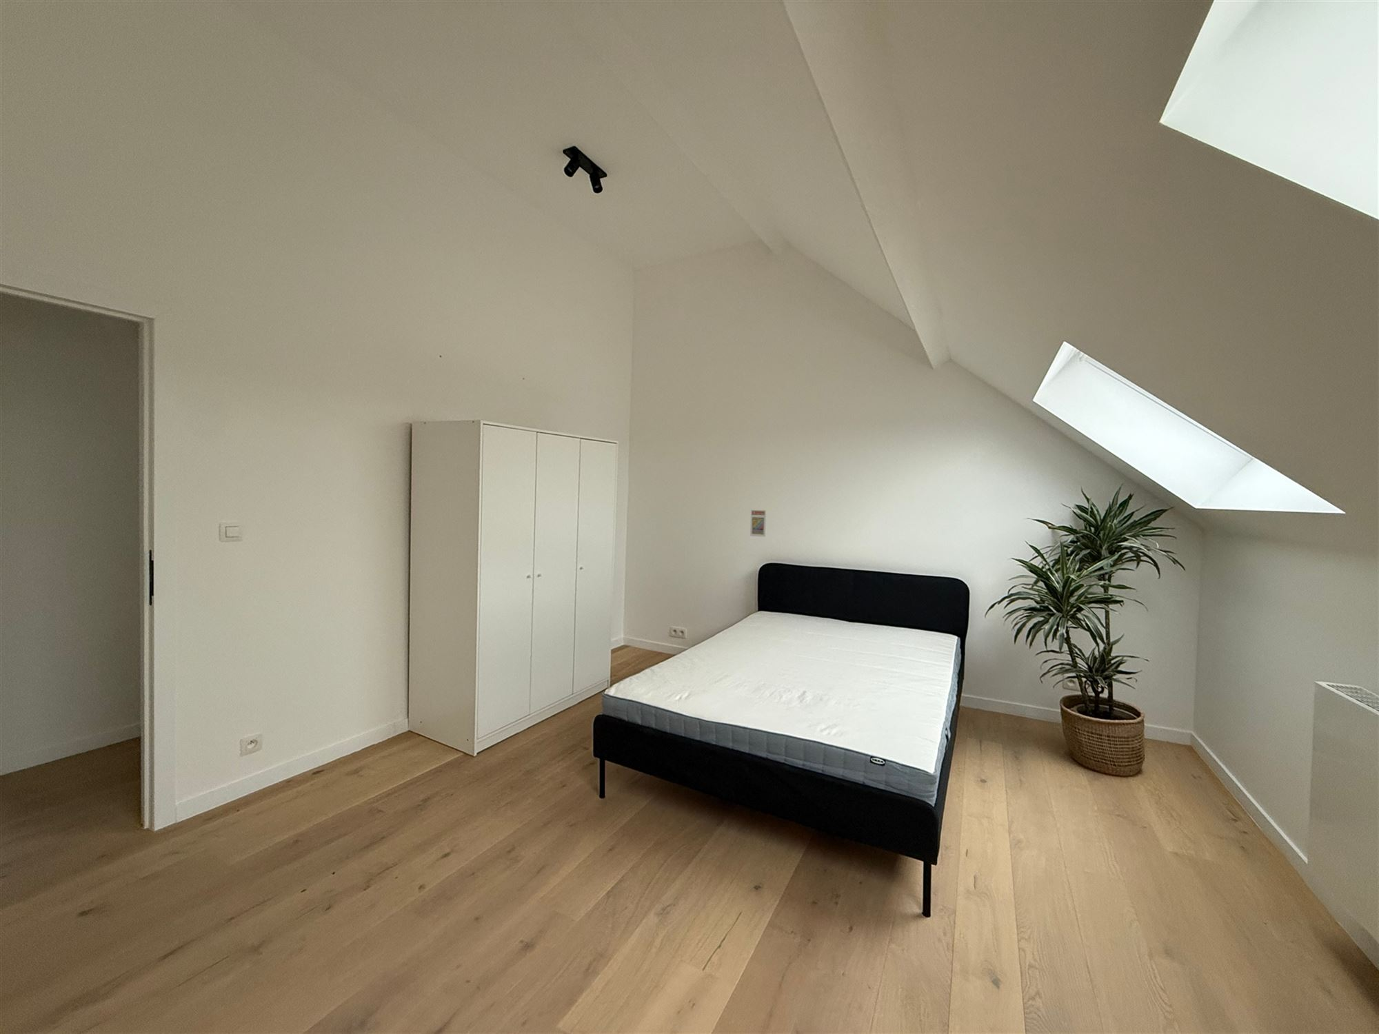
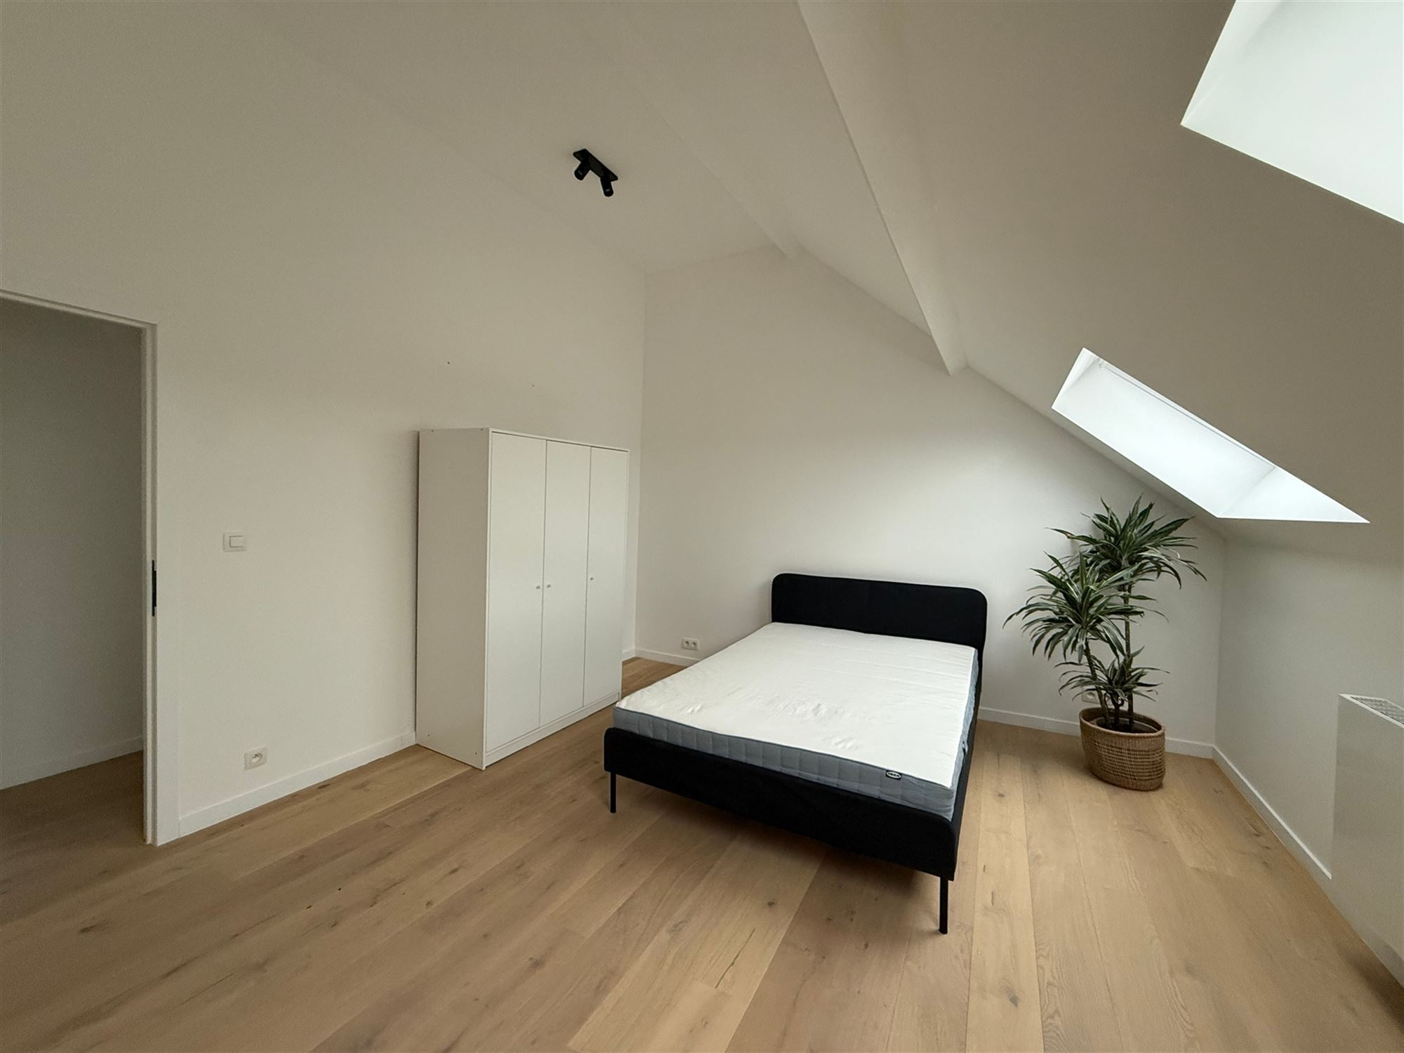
- trading card display case (758, 524)
